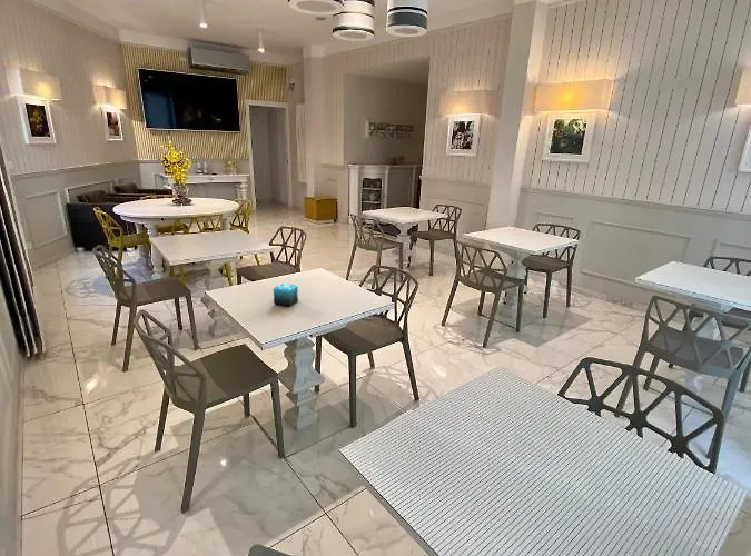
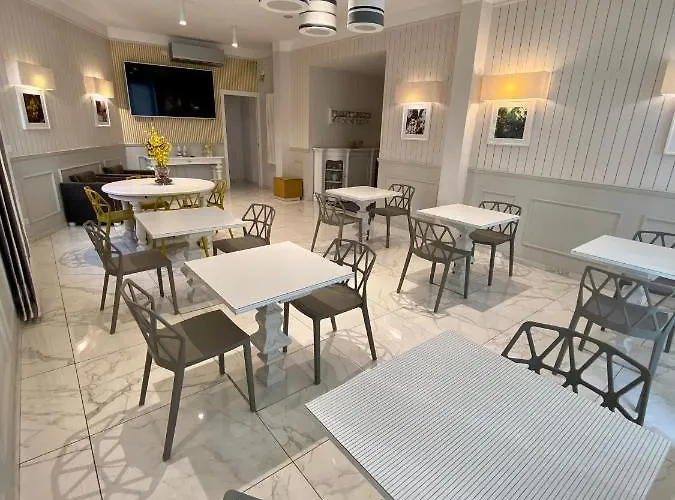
- candle (286, 290)
